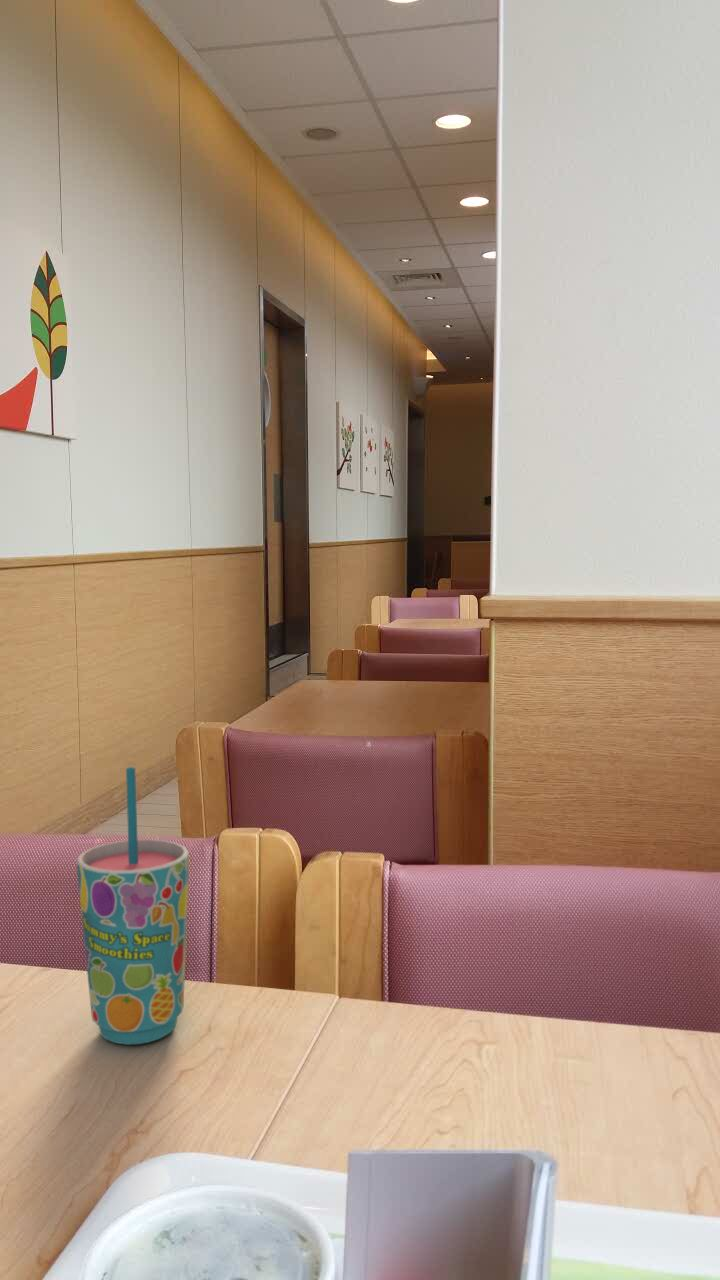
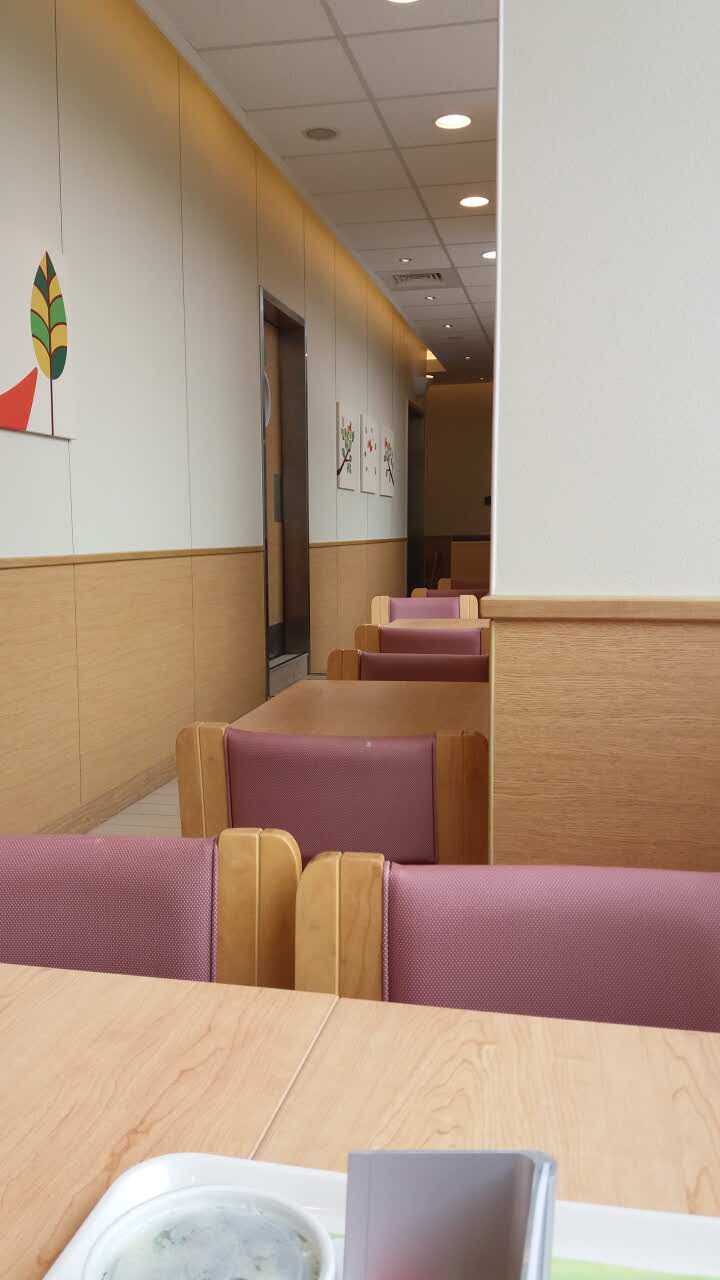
- cup (134, 899)
